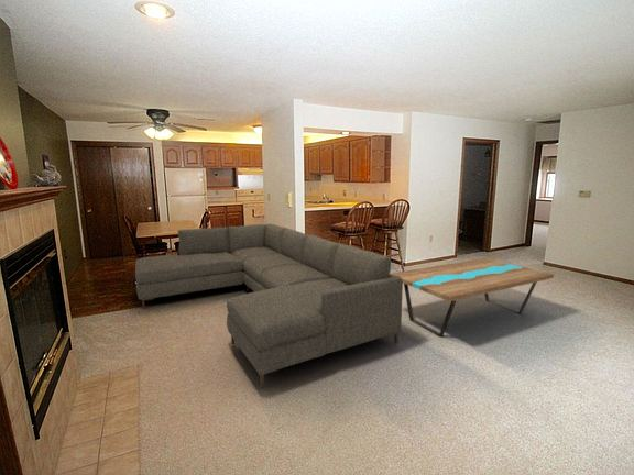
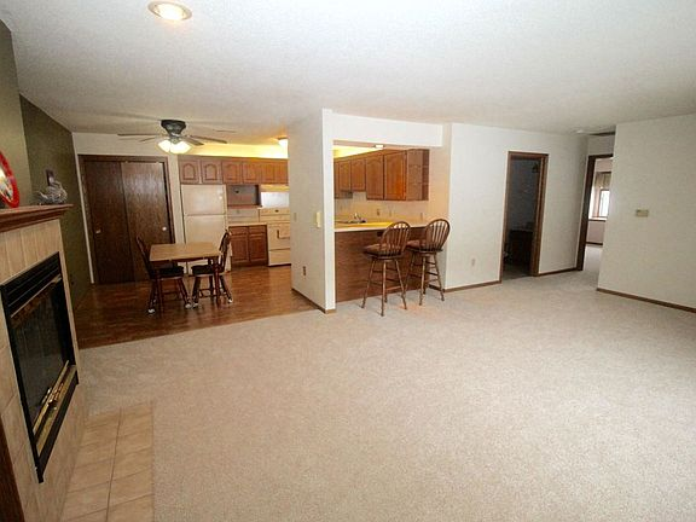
- sofa (240, 277)
- coffee table (468, 295)
